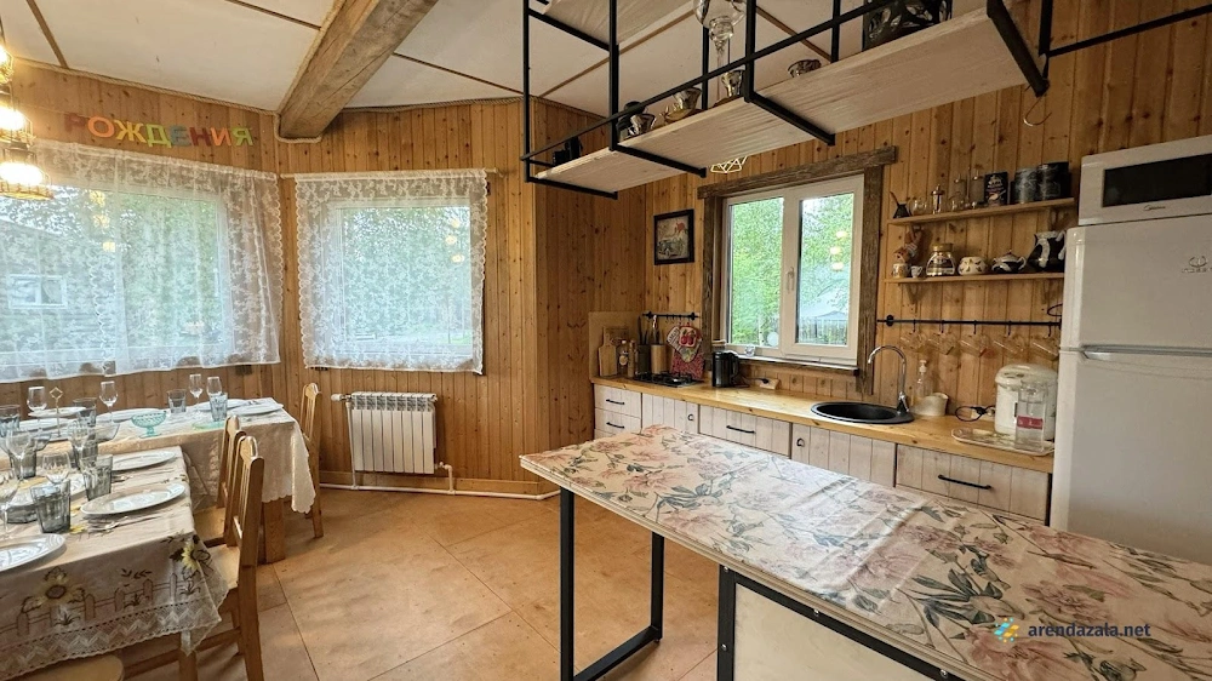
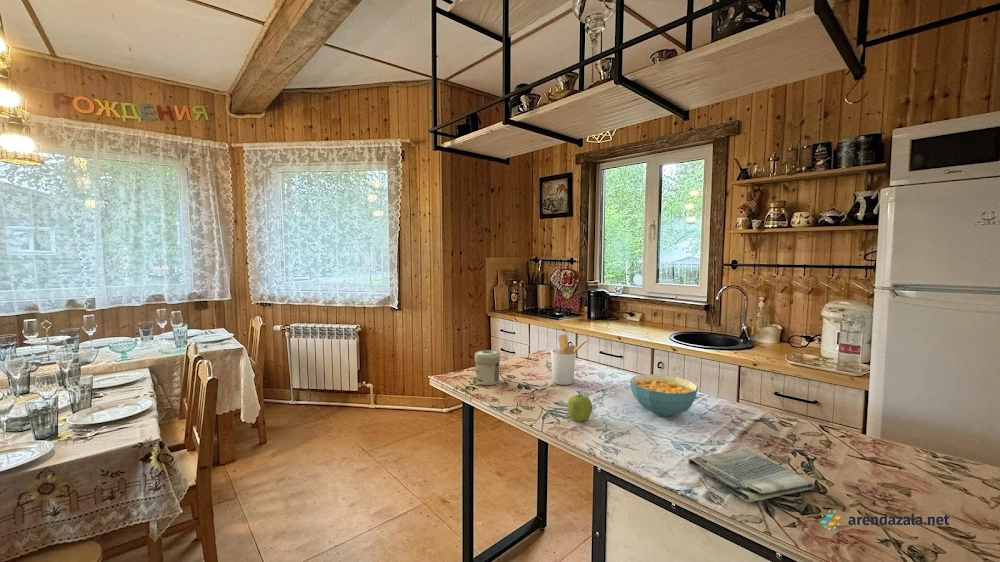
+ utensil holder (569, 359)
+ jar (487, 367)
+ dish towel (746, 470)
+ cereal bowl (662, 398)
+ fruit (579, 406)
